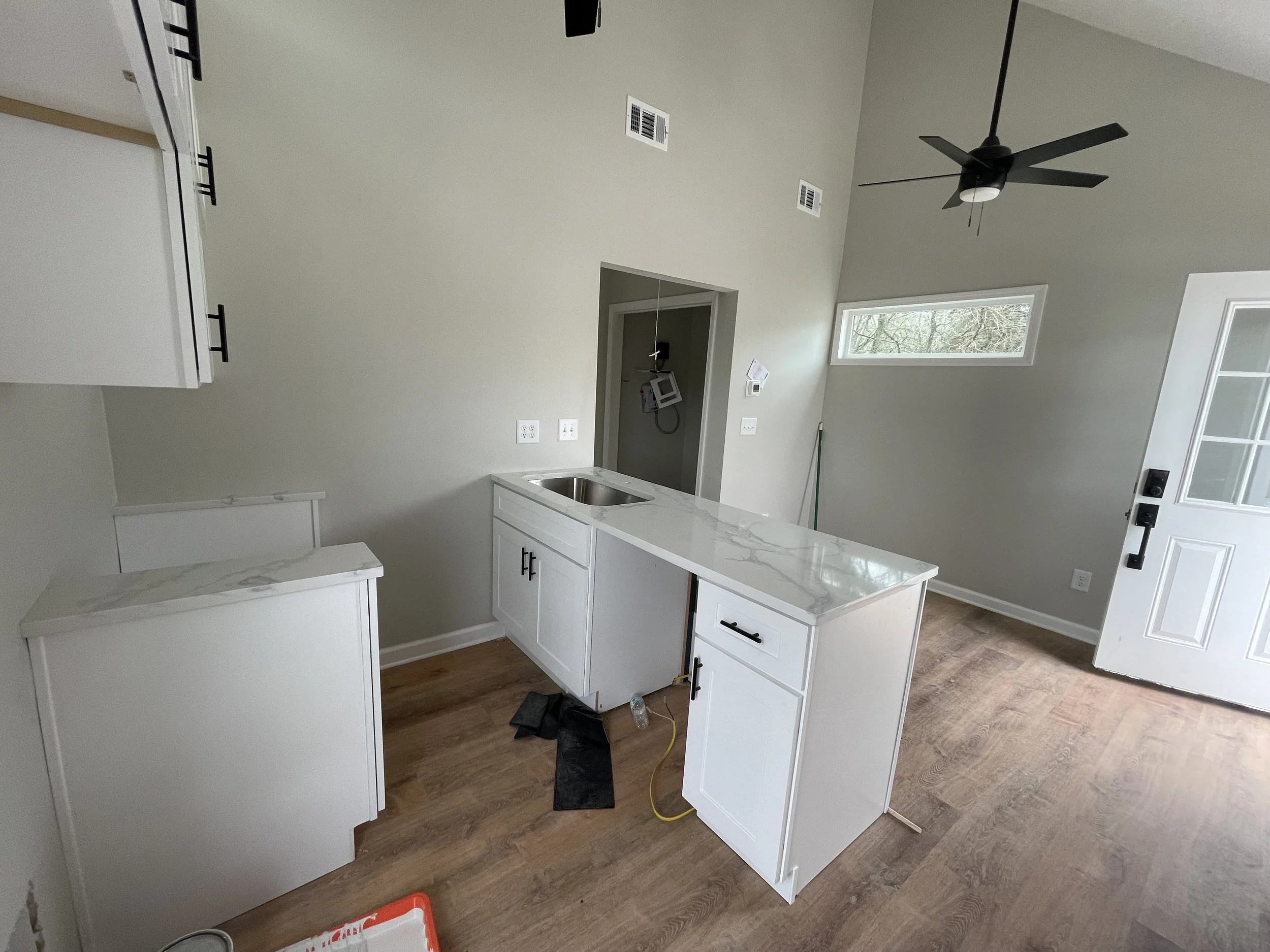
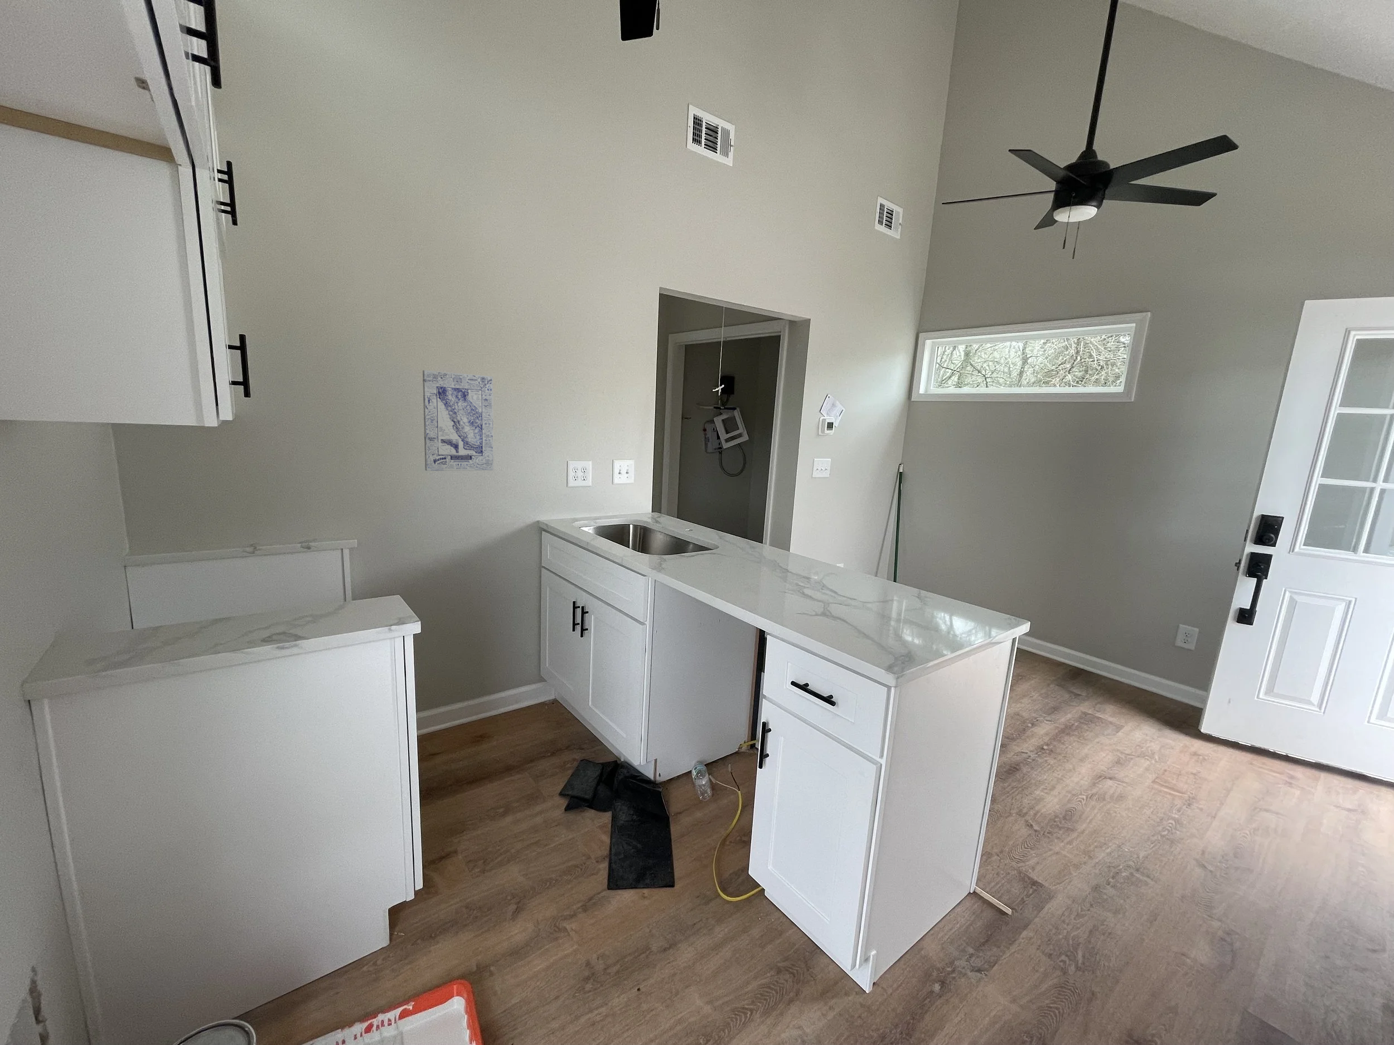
+ wall art (460, 423)
